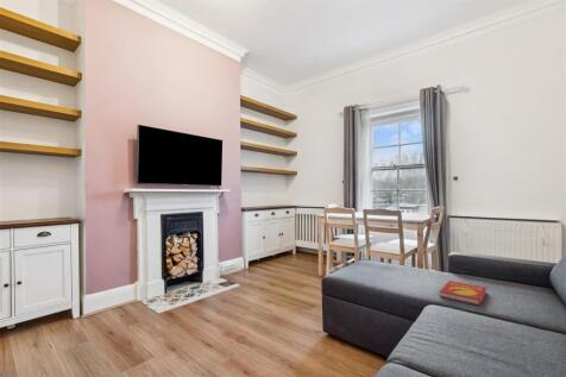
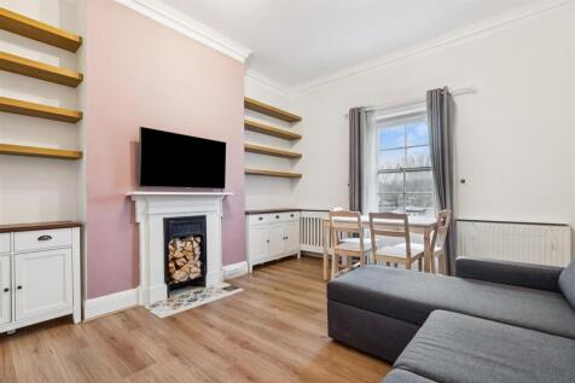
- book (463, 291)
